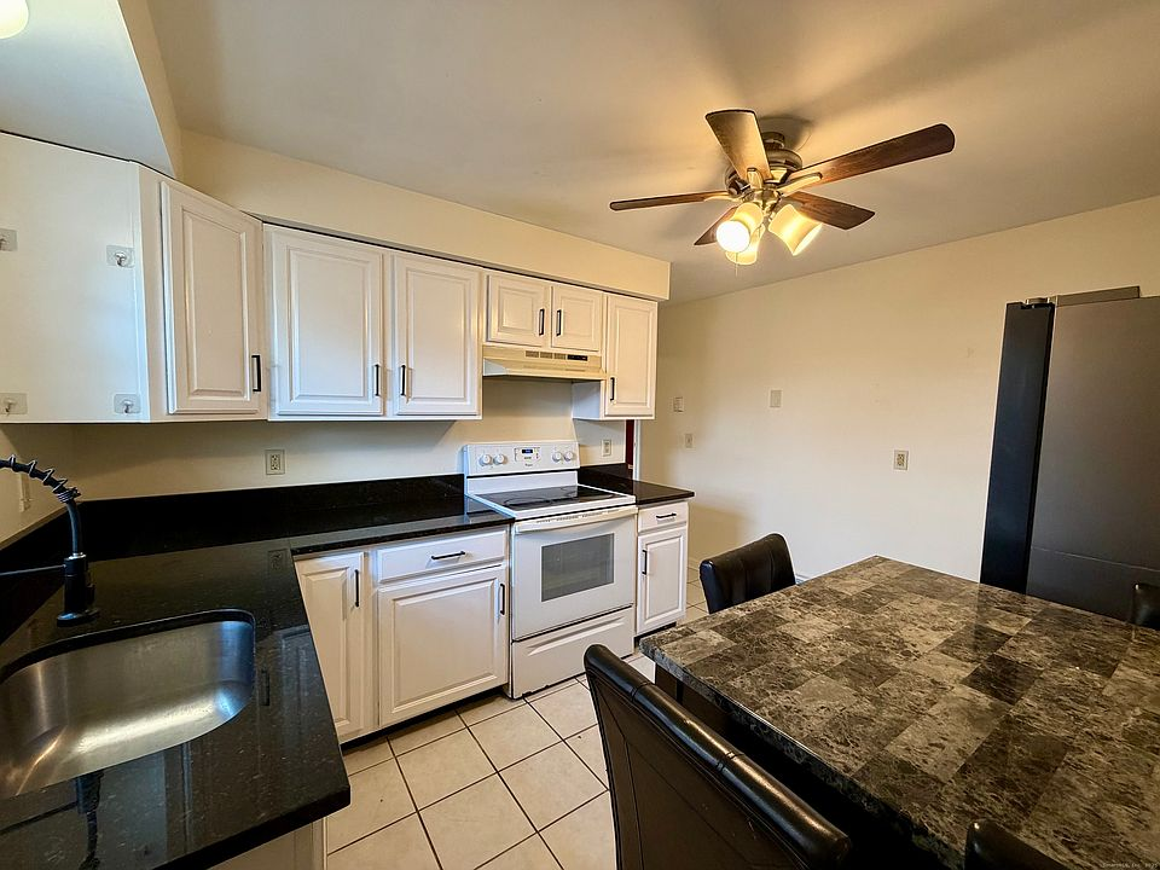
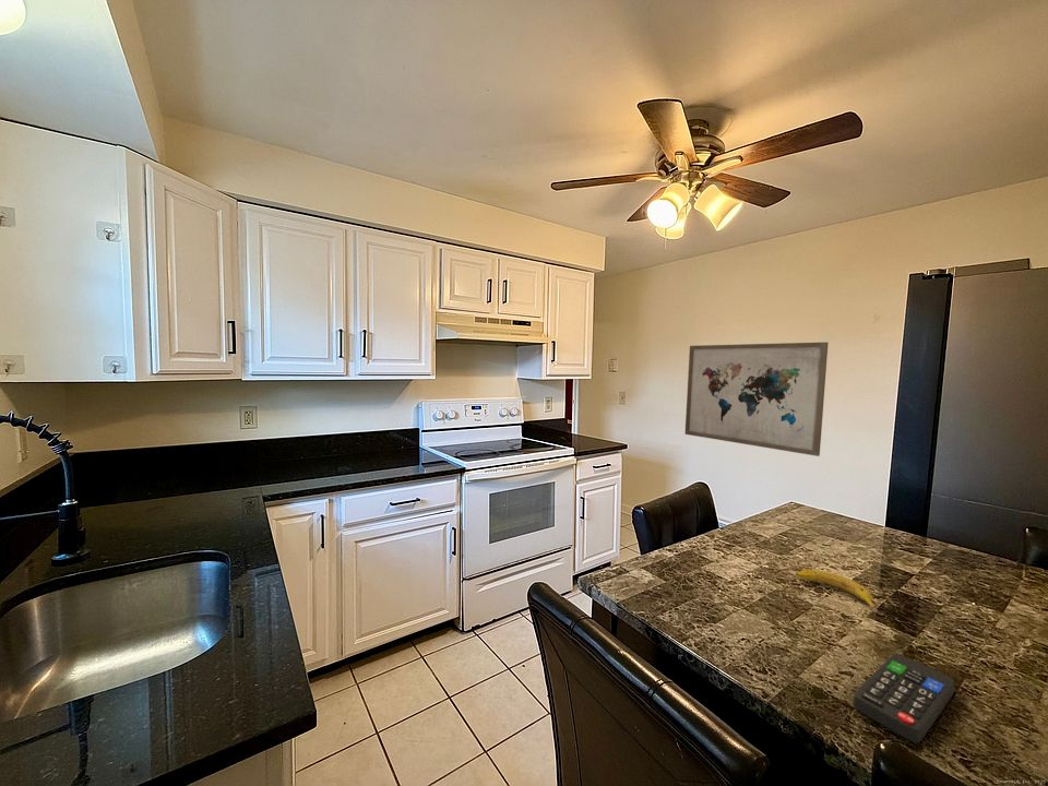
+ fruit (839, 586)
+ remote control (905, 692)
+ wall art (747, 394)
